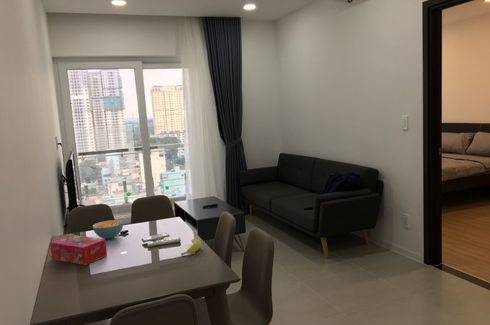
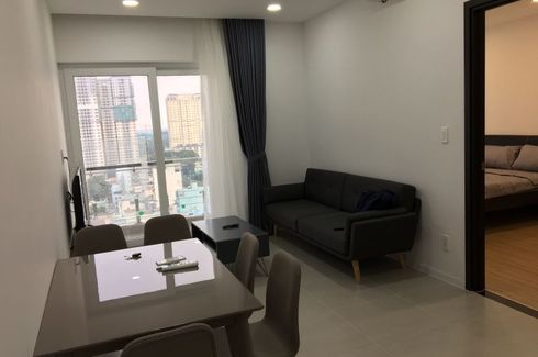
- tissue box (78, 249)
- fruit (191, 246)
- cereal bowl (108, 230)
